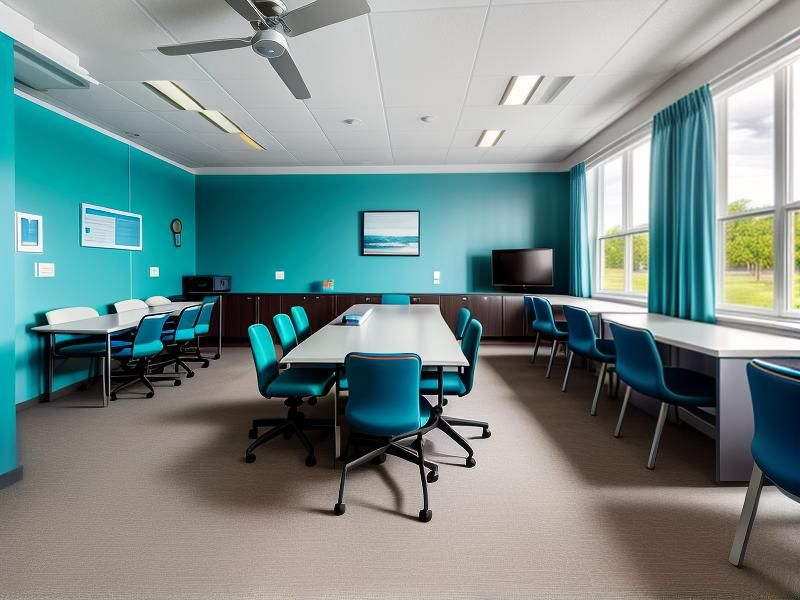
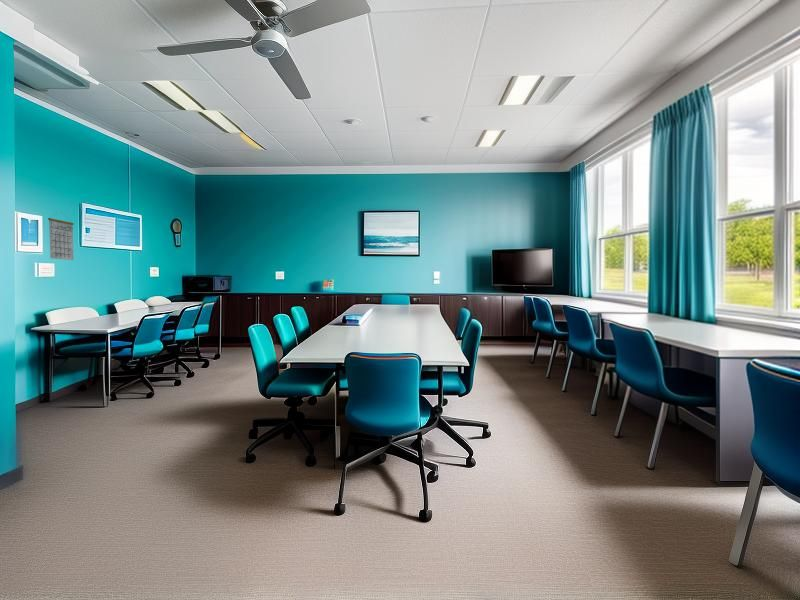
+ calendar (61, 235)
